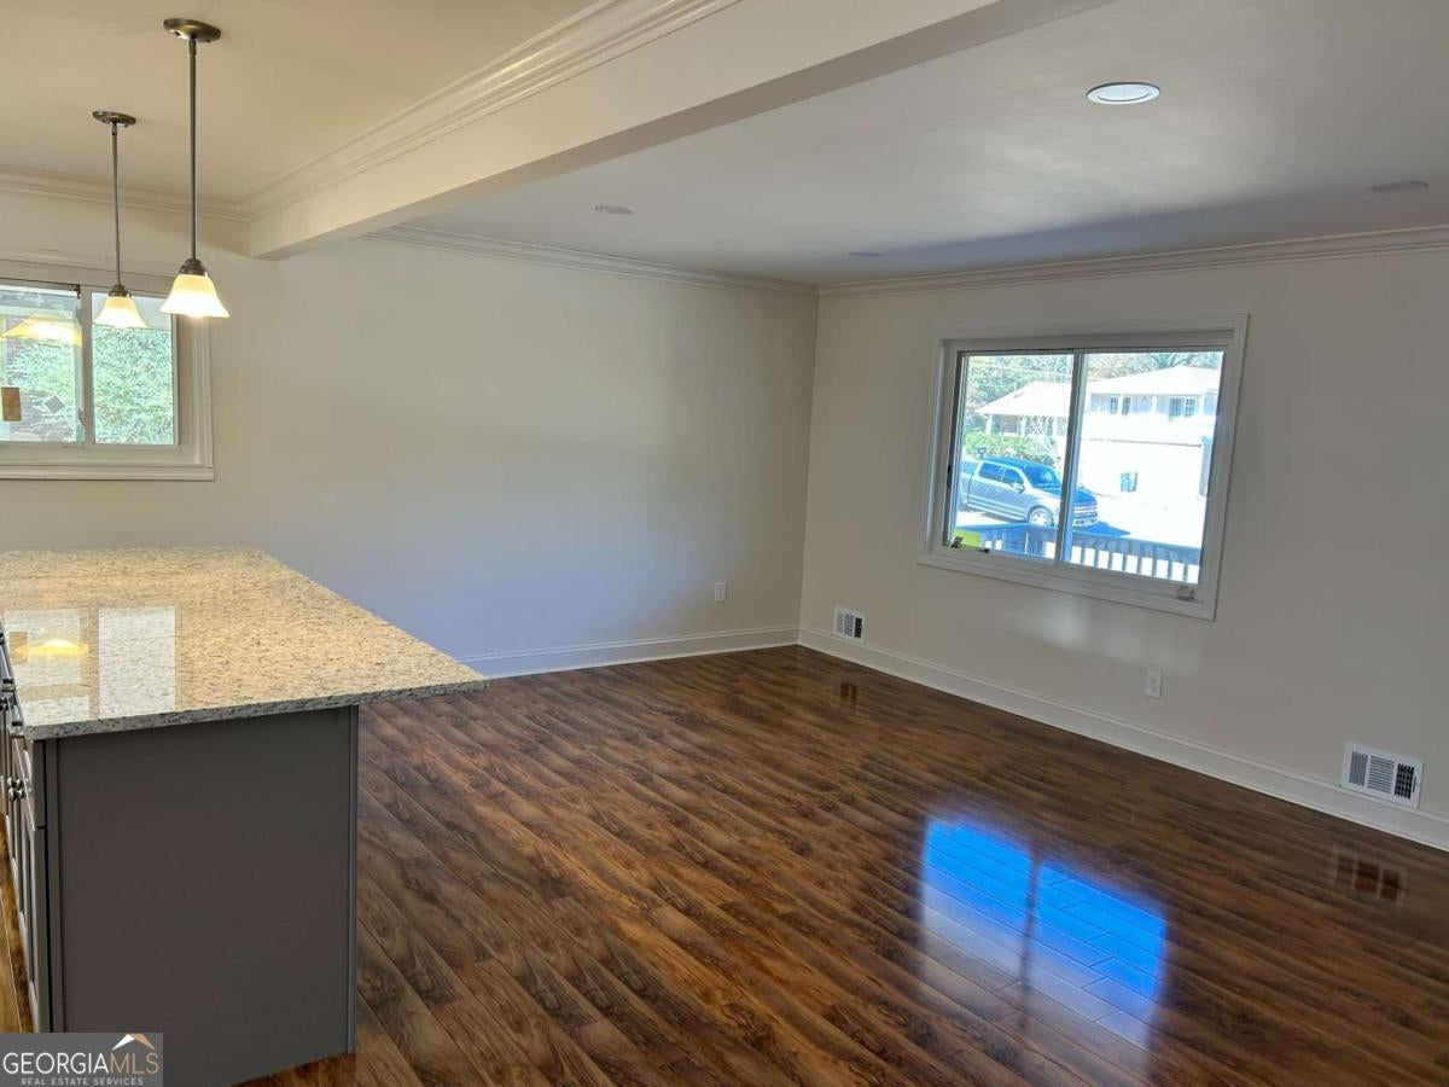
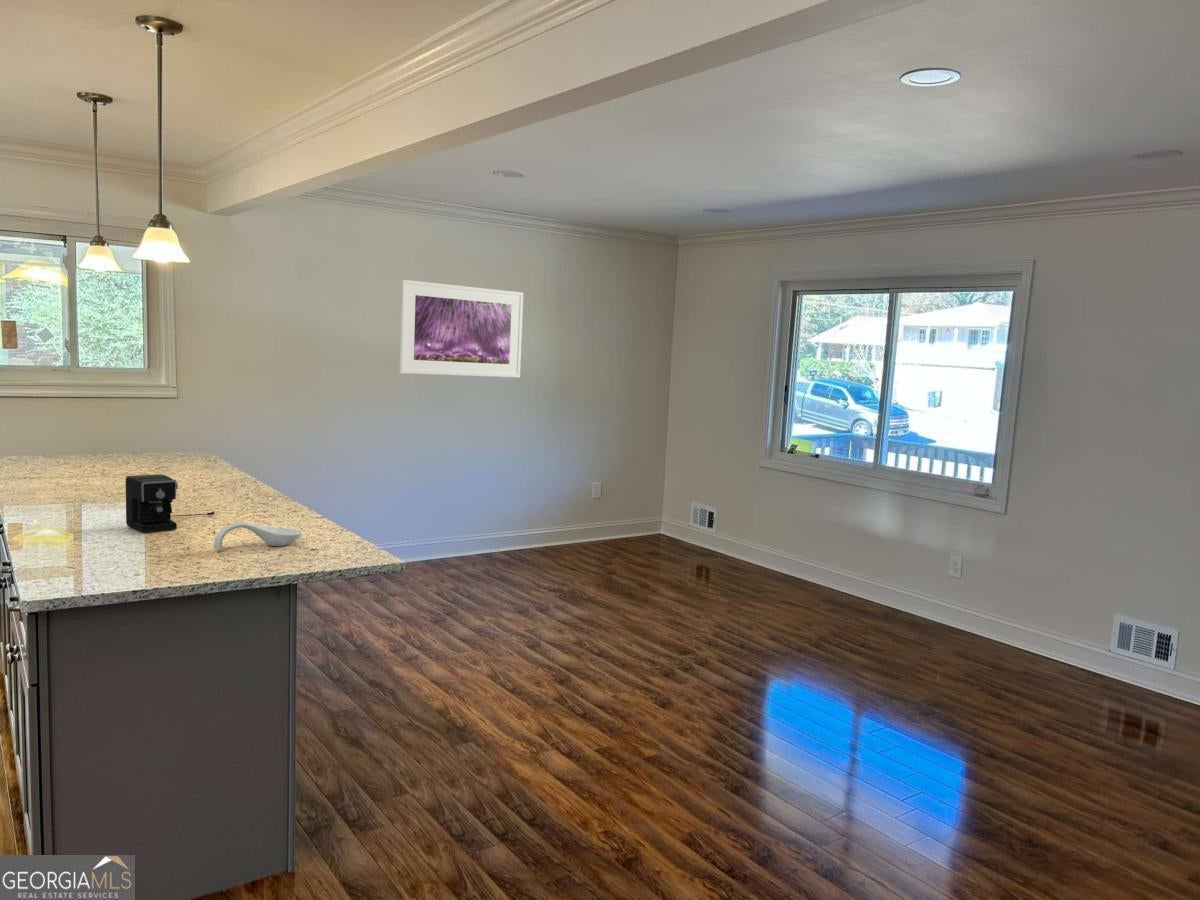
+ coffee maker (175, 498)
+ spoon rest (259, 533)
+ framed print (463, 331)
